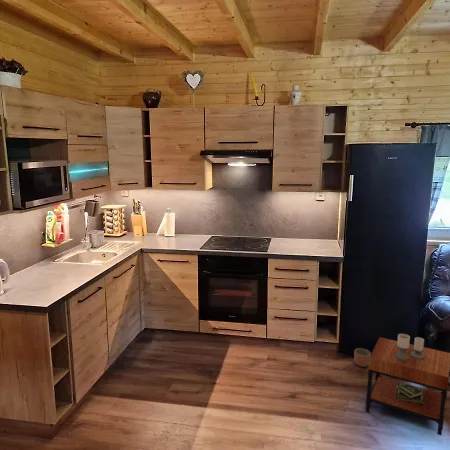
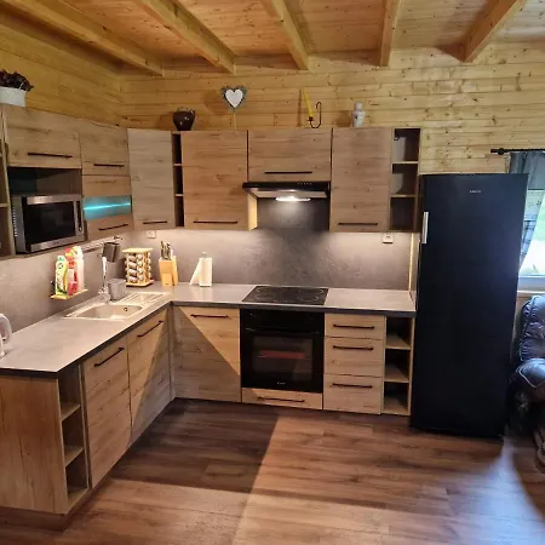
- planter (362, 358)
- side table (409, 371)
